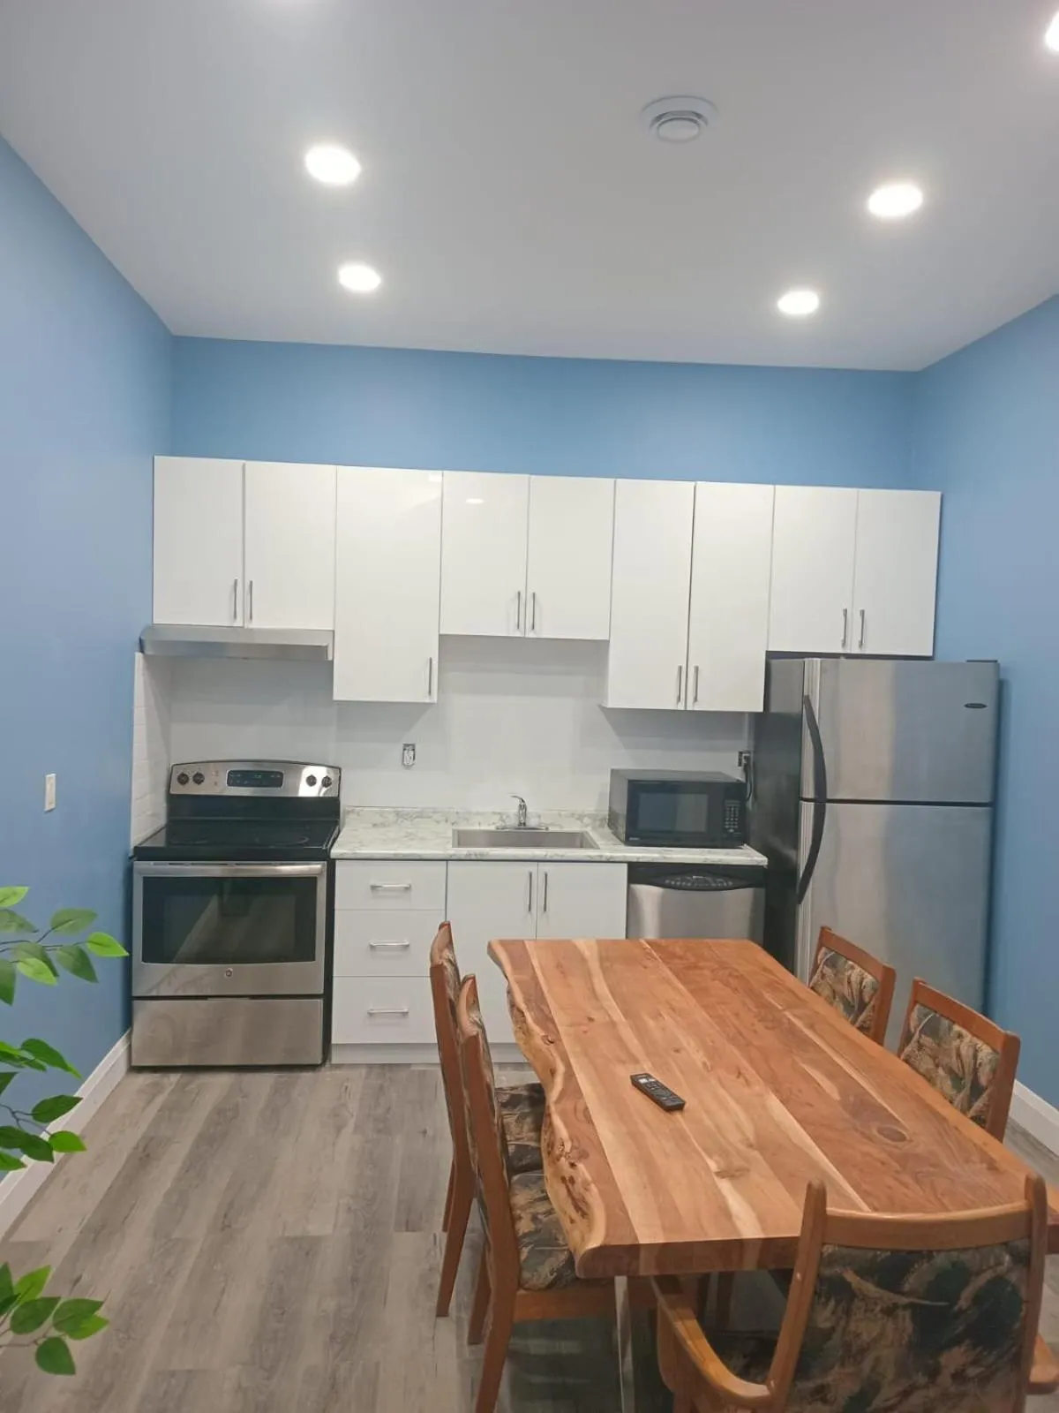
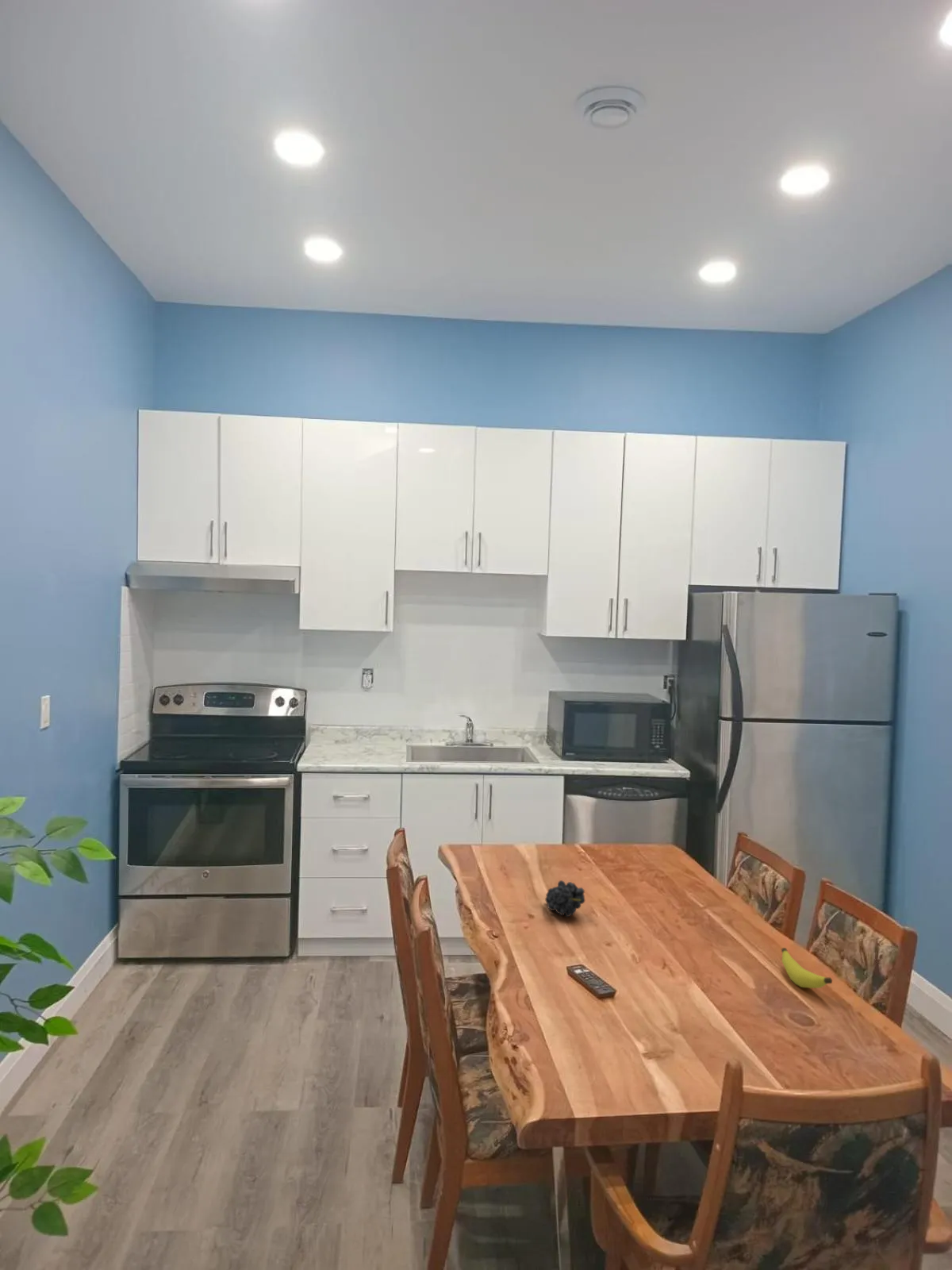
+ fruit (565, 895)
+ banana (800, 971)
